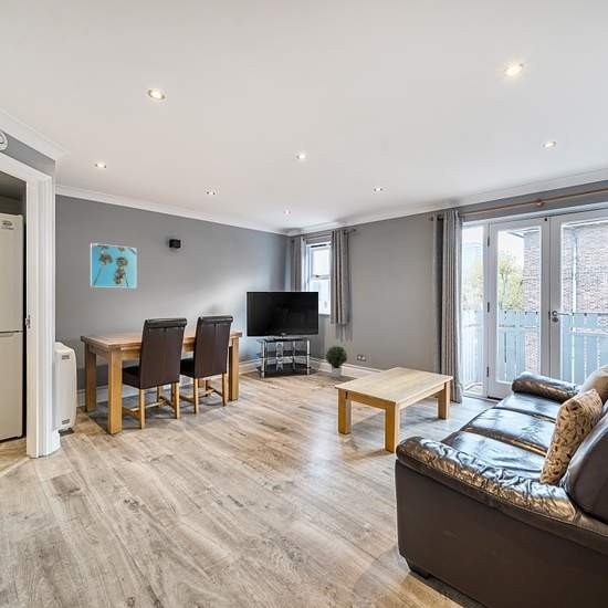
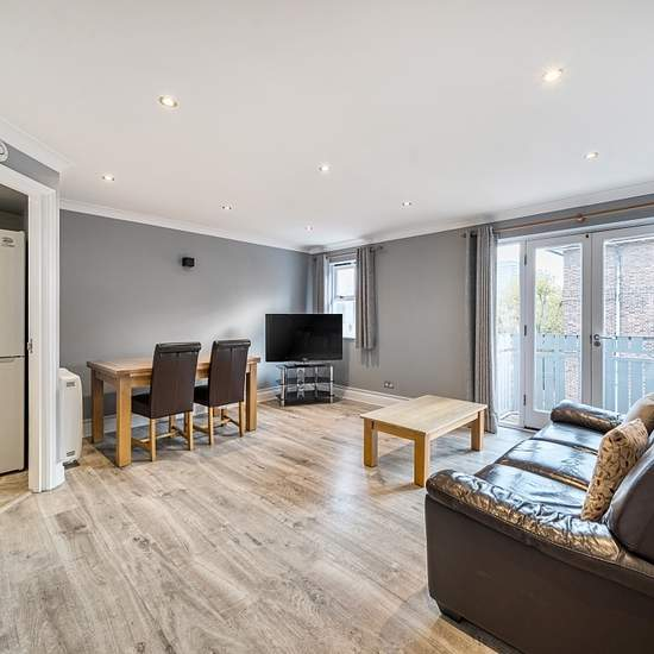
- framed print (114, 266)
- potted plant (336, 361)
